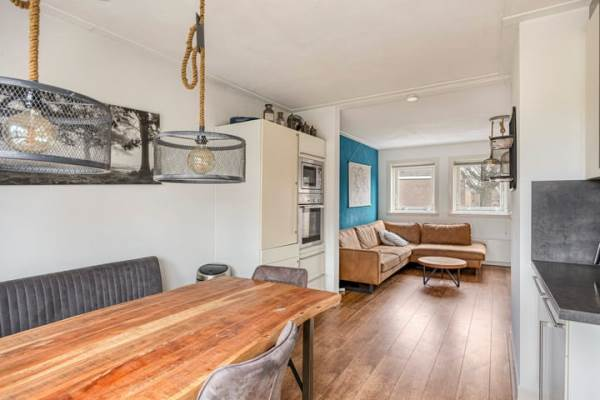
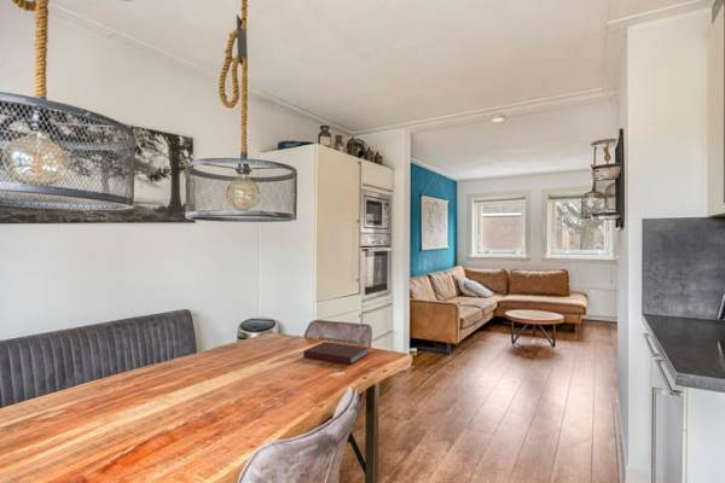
+ notebook (336, 351)
